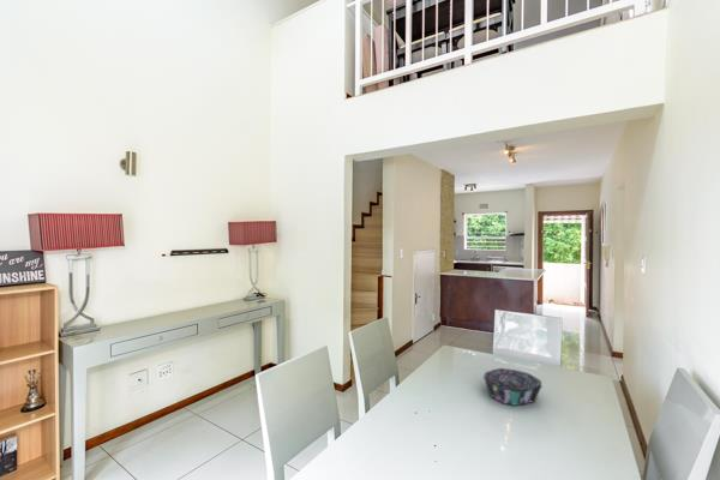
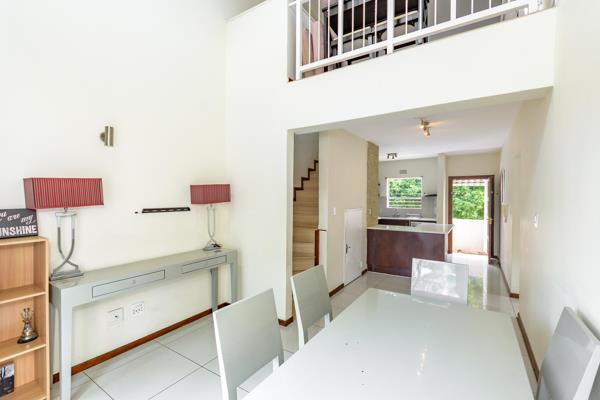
- decorative bowl (511, 386)
